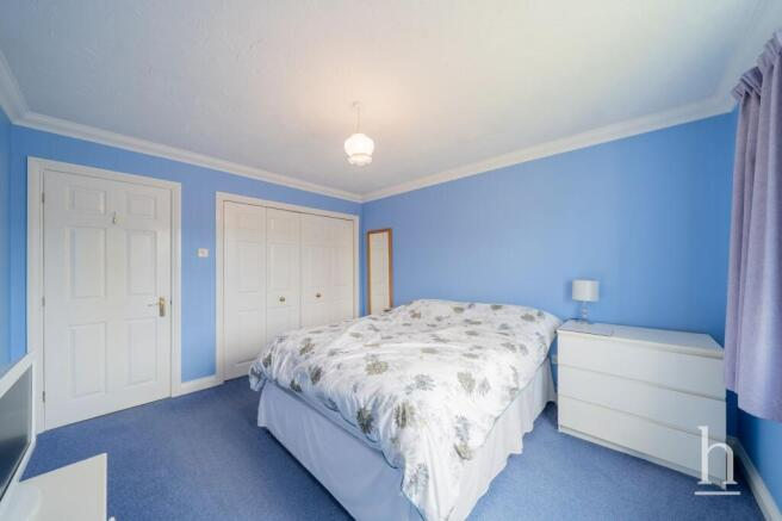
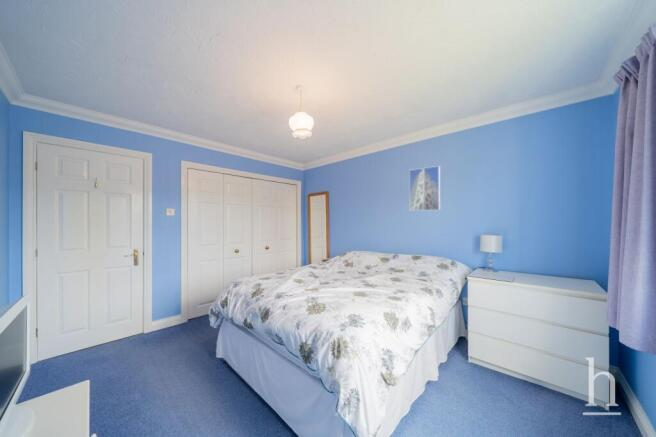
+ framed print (424, 189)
